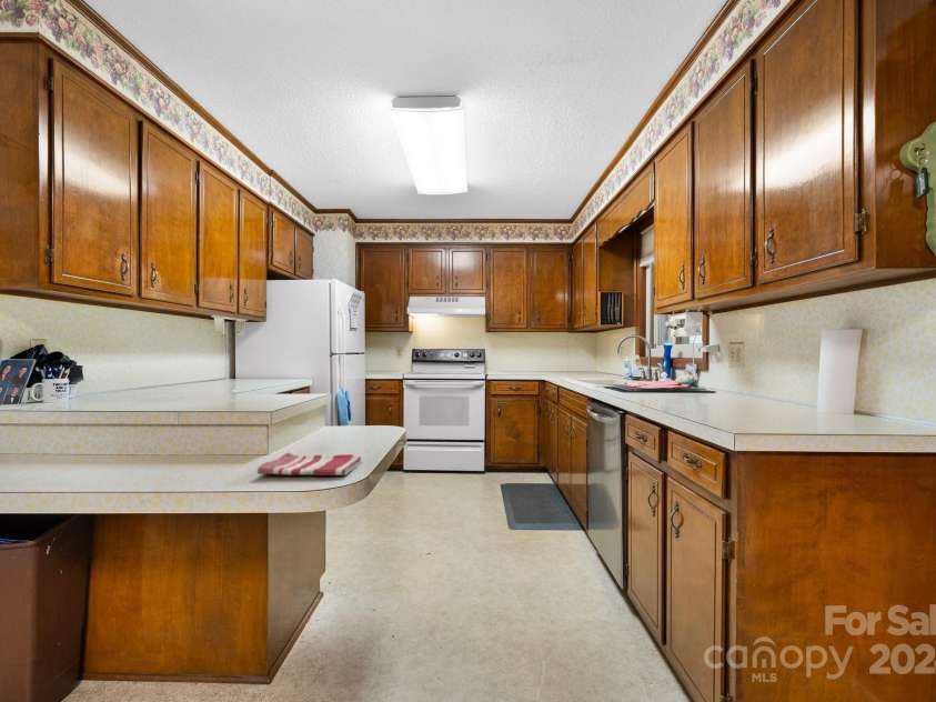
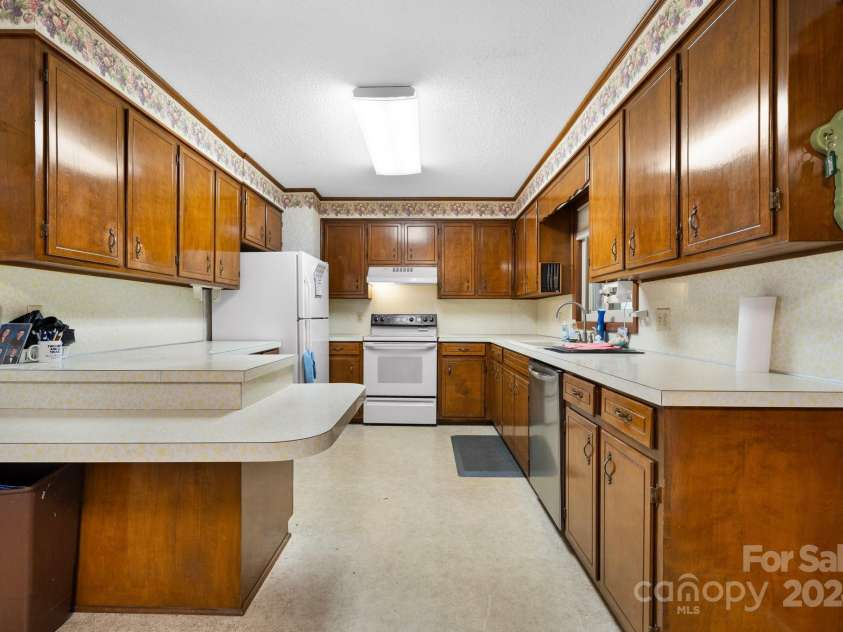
- dish towel (312, 463)
